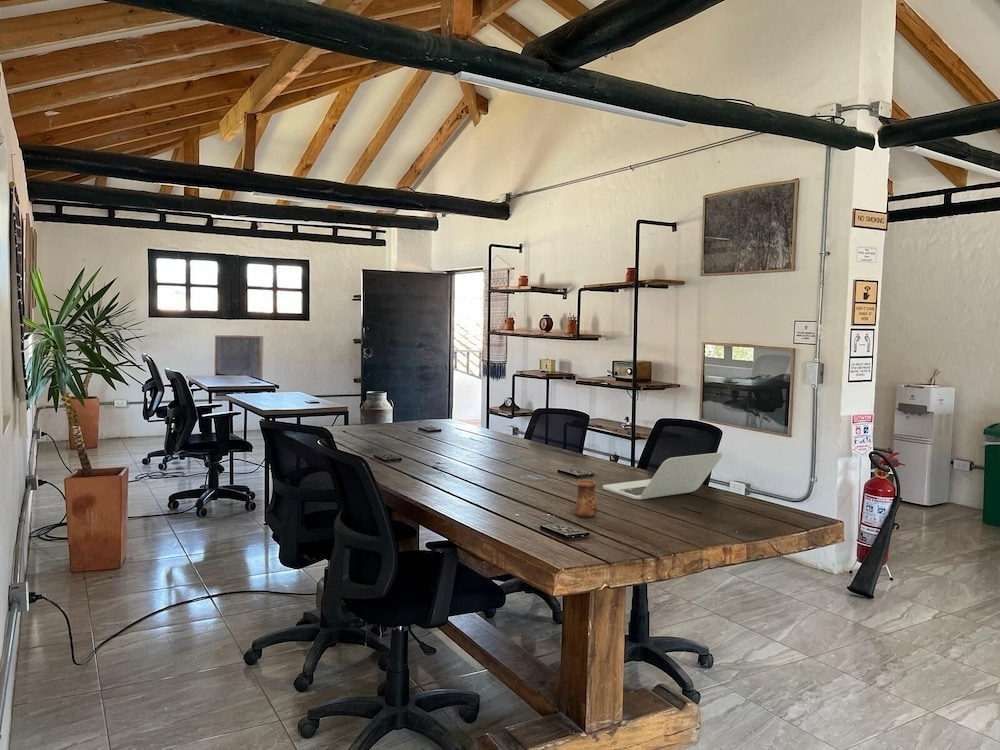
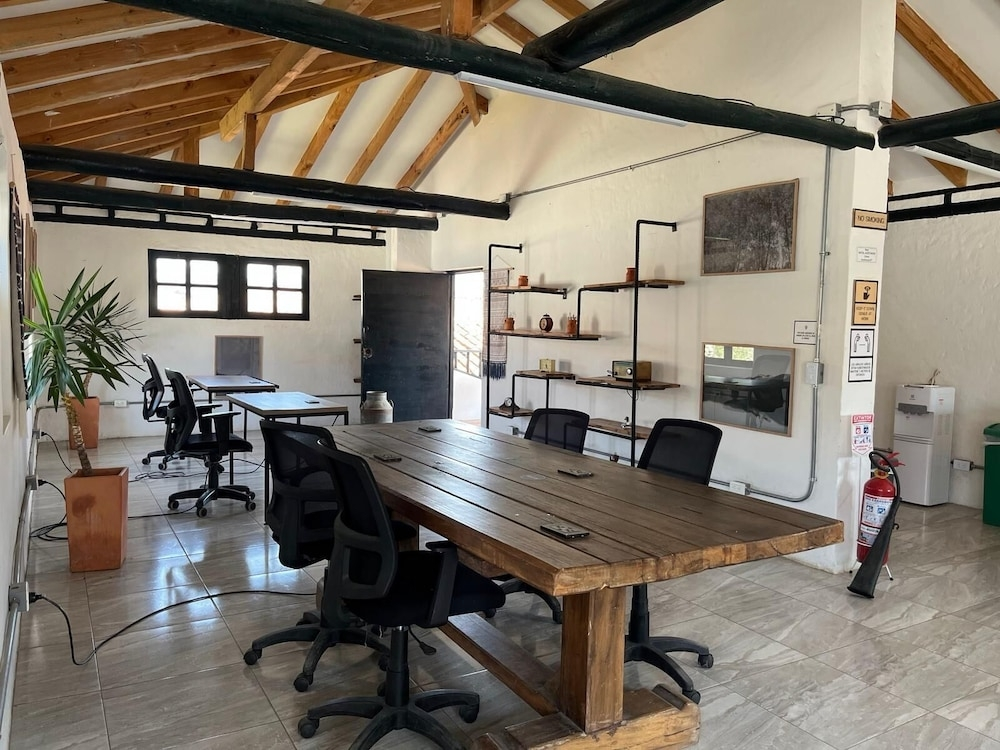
- laptop (660, 470)
- cup (586, 498)
